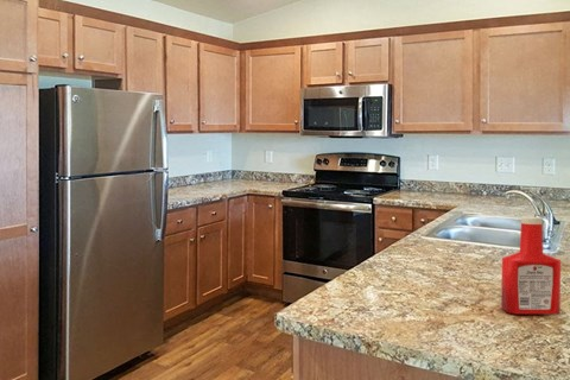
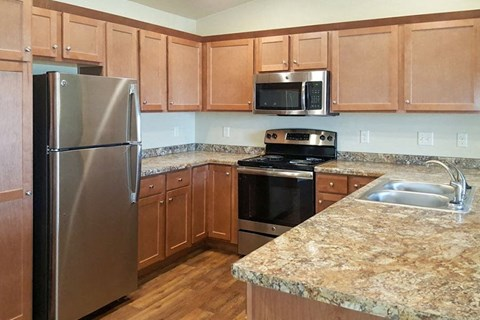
- soap bottle (531, 264)
